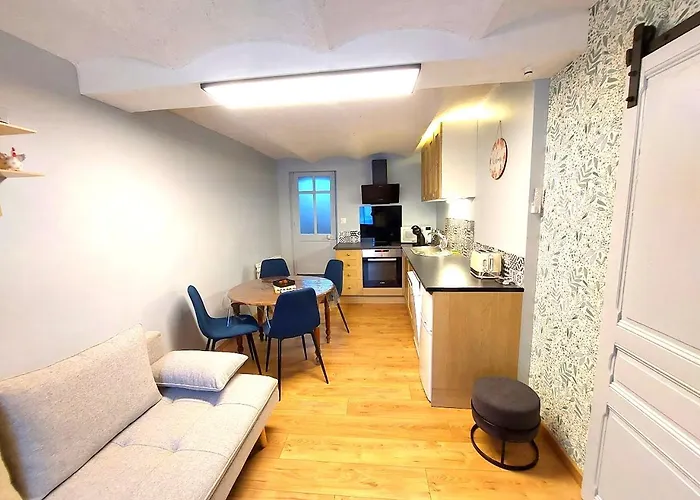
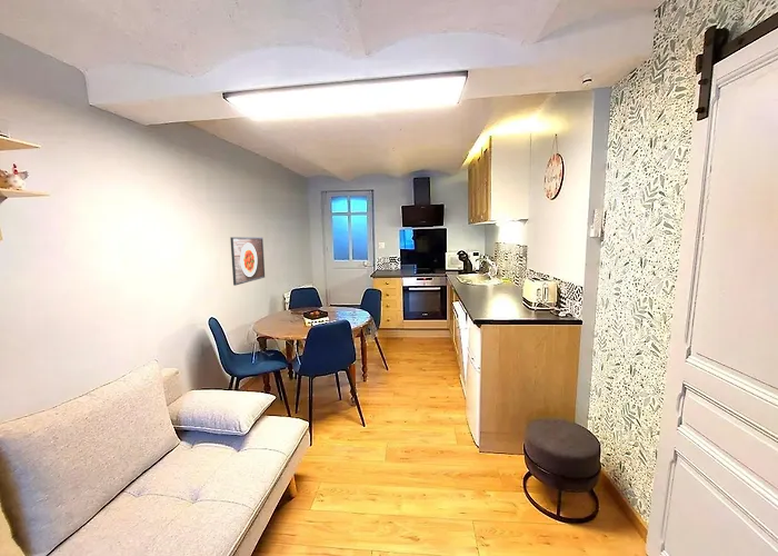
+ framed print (249, 259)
